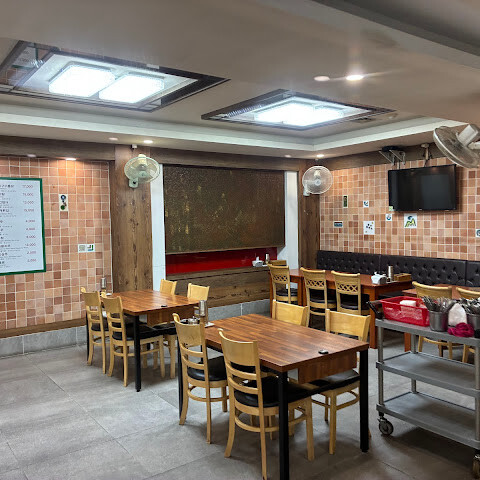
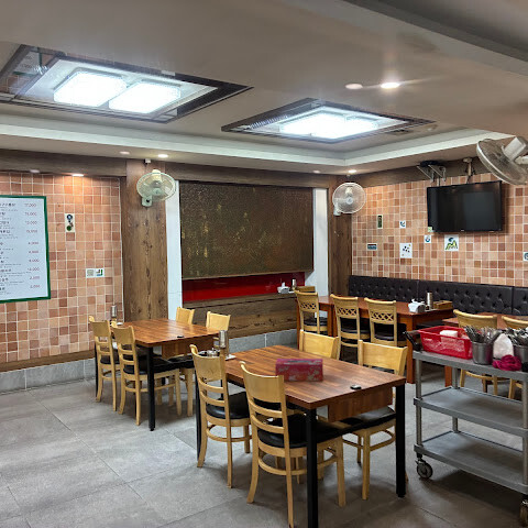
+ tissue box (299, 369)
